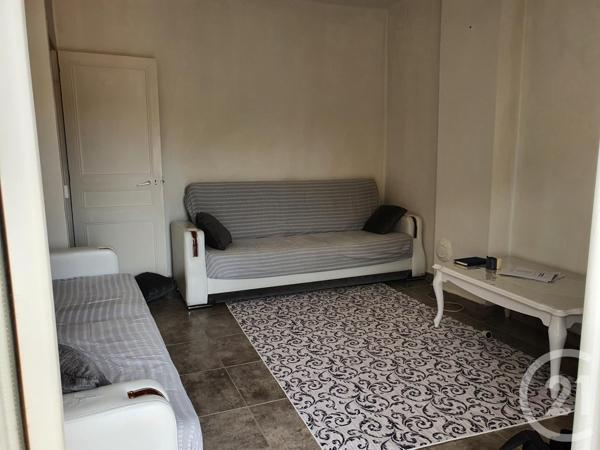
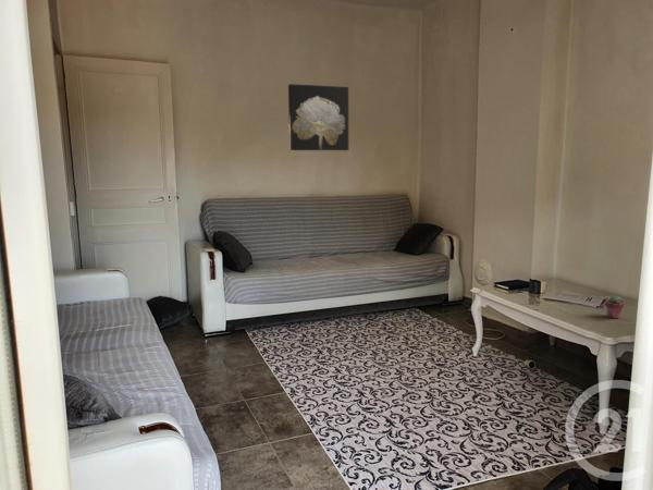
+ potted succulent (614, 306)
+ wall art (319, 118)
